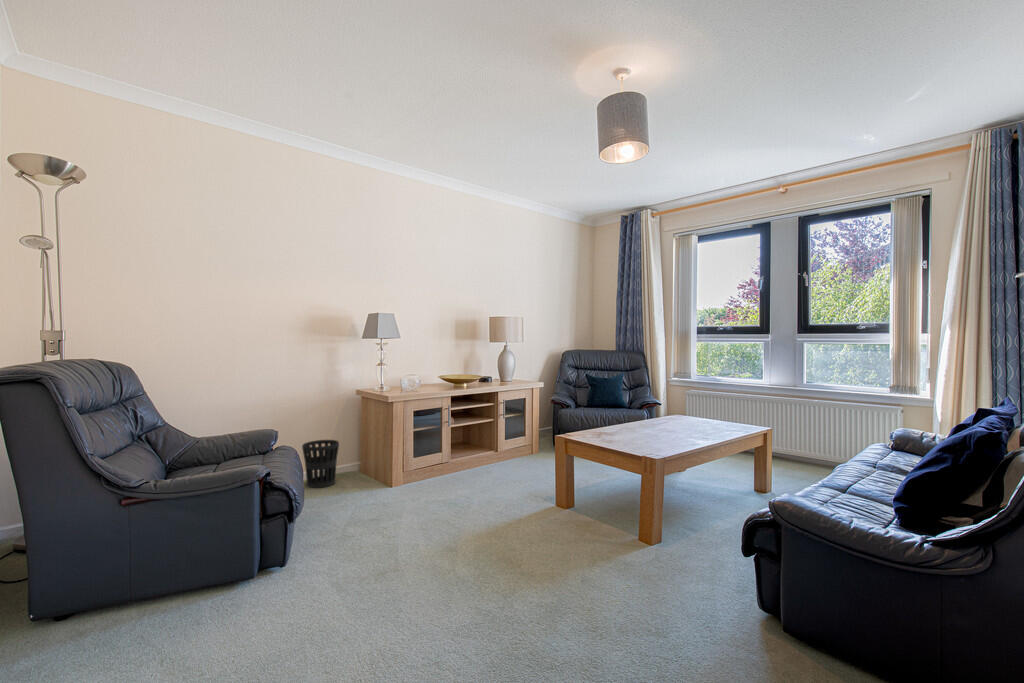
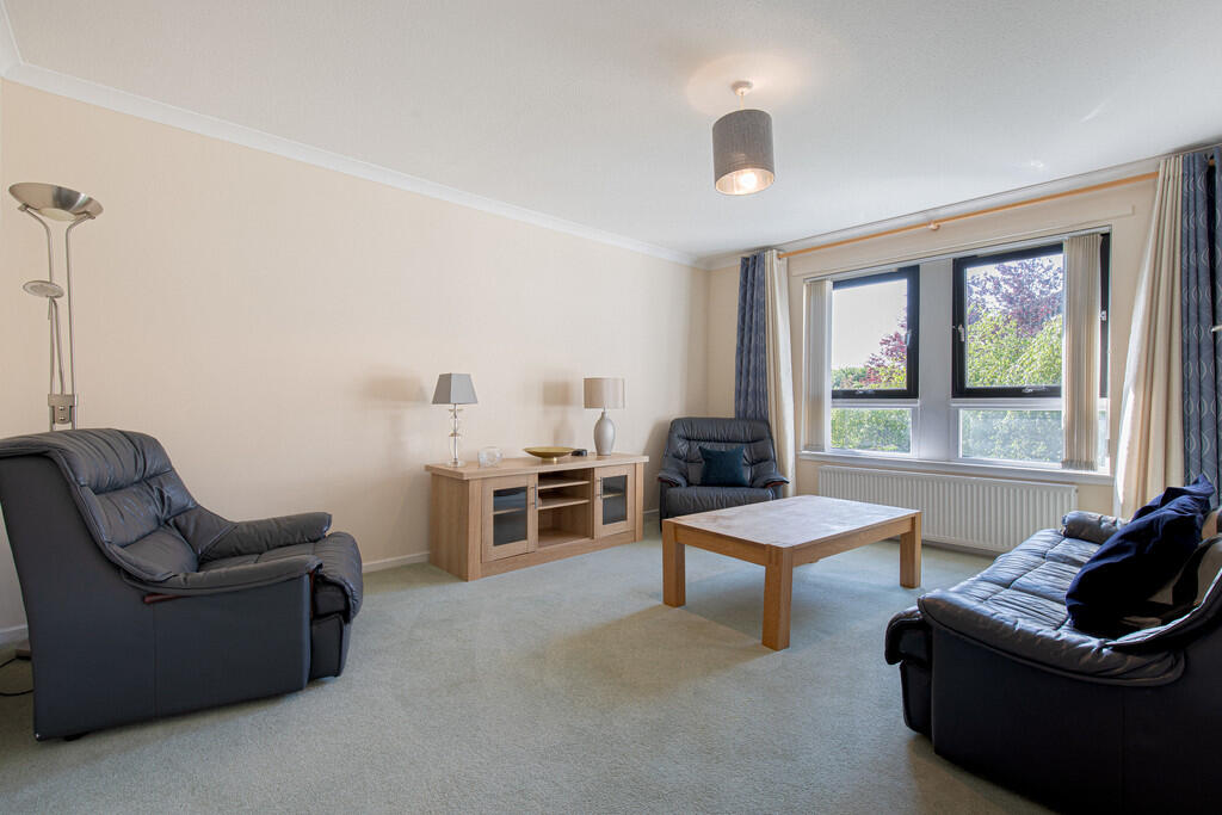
- wastebasket (321, 463)
